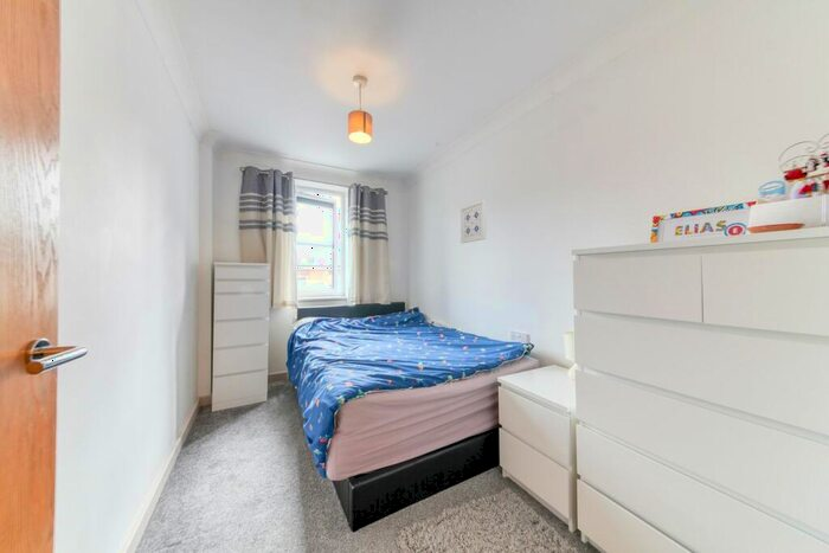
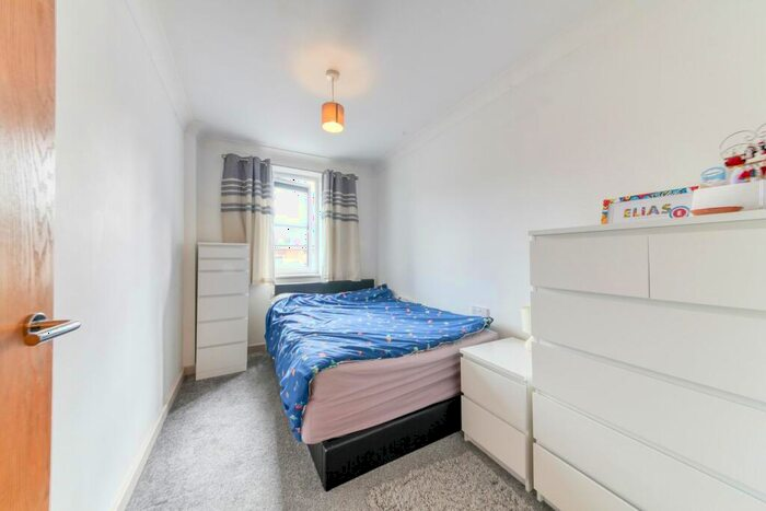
- wall art (473, 223)
